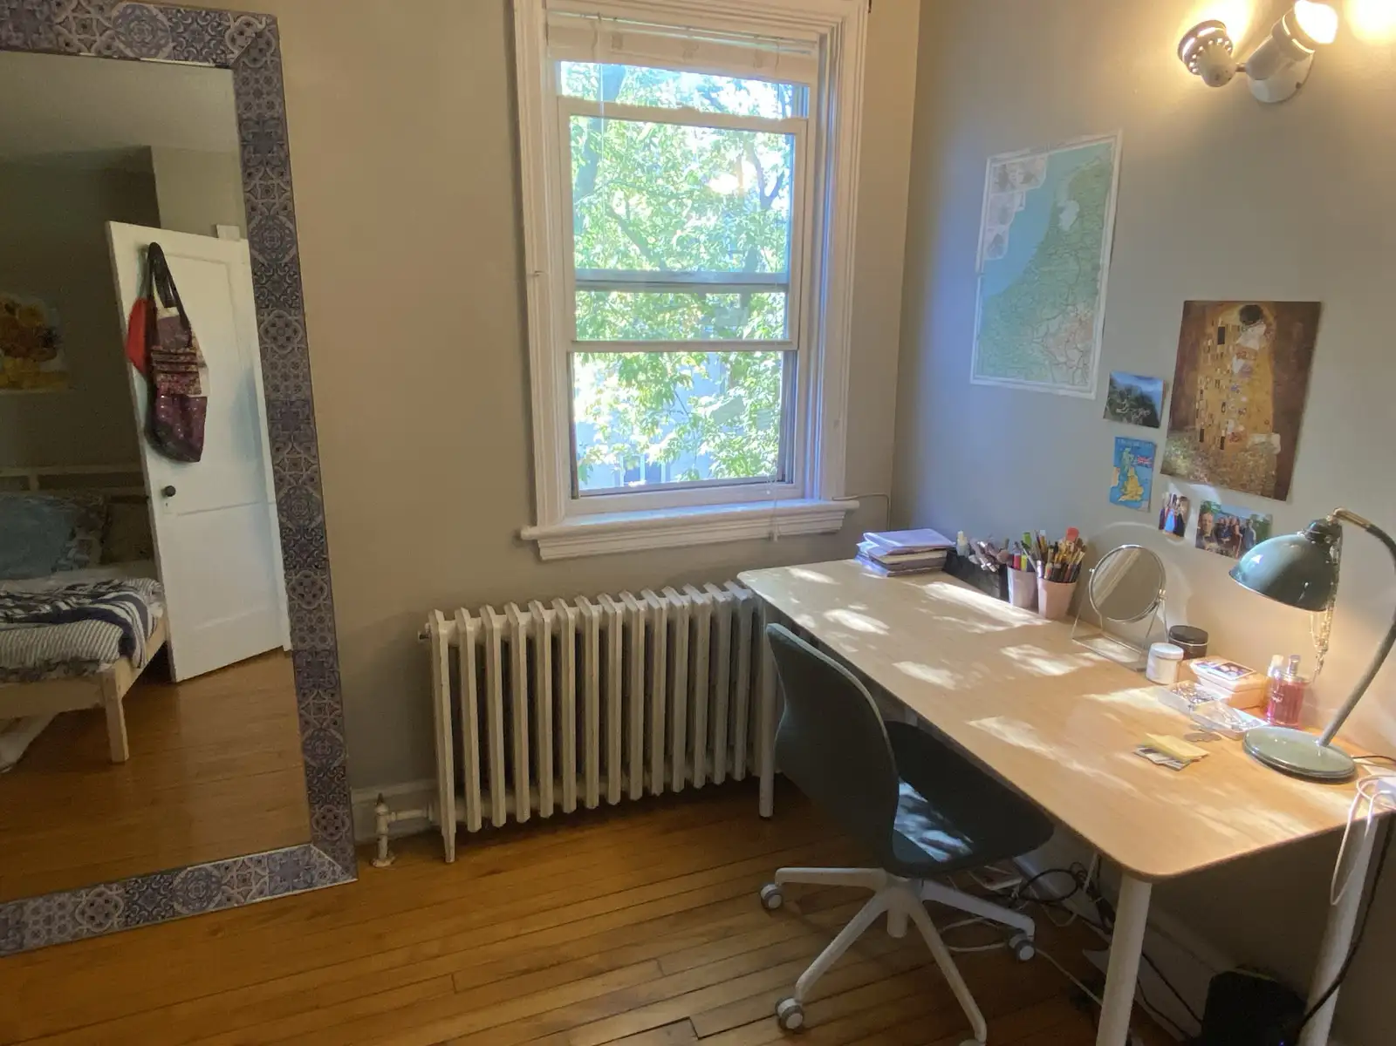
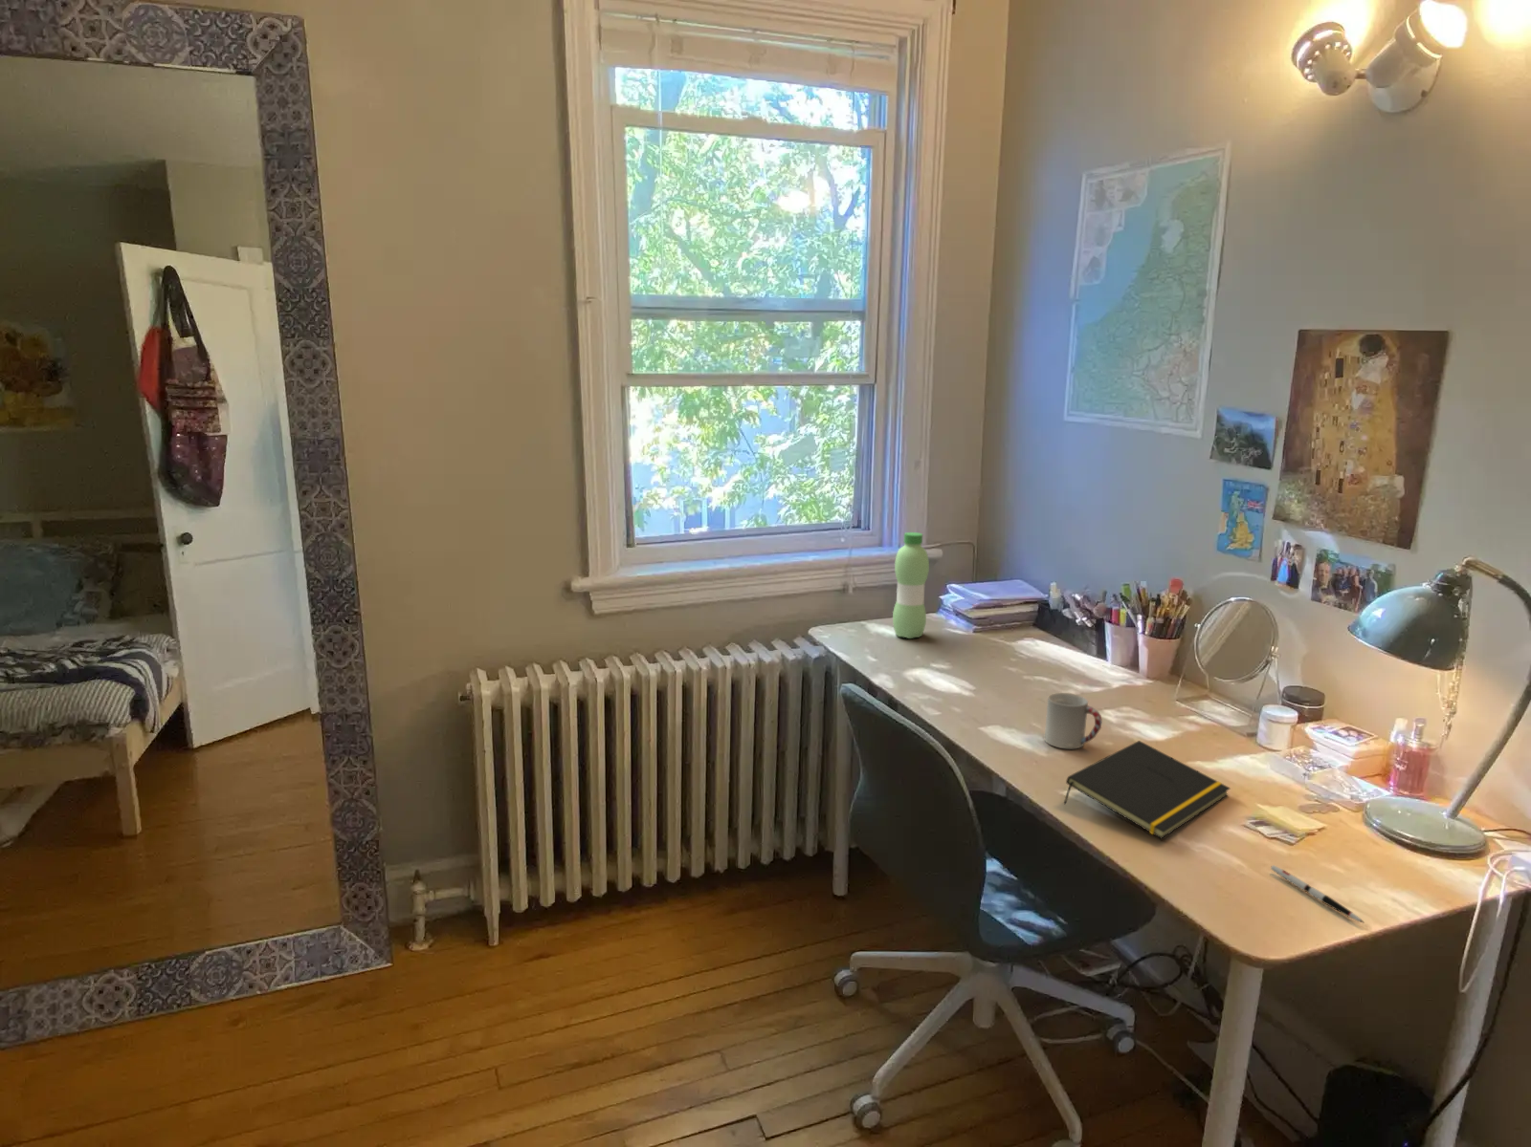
+ cup (1074, 723)
+ pen (1315, 893)
+ notepad (1149, 786)
+ water bottle (911, 586)
